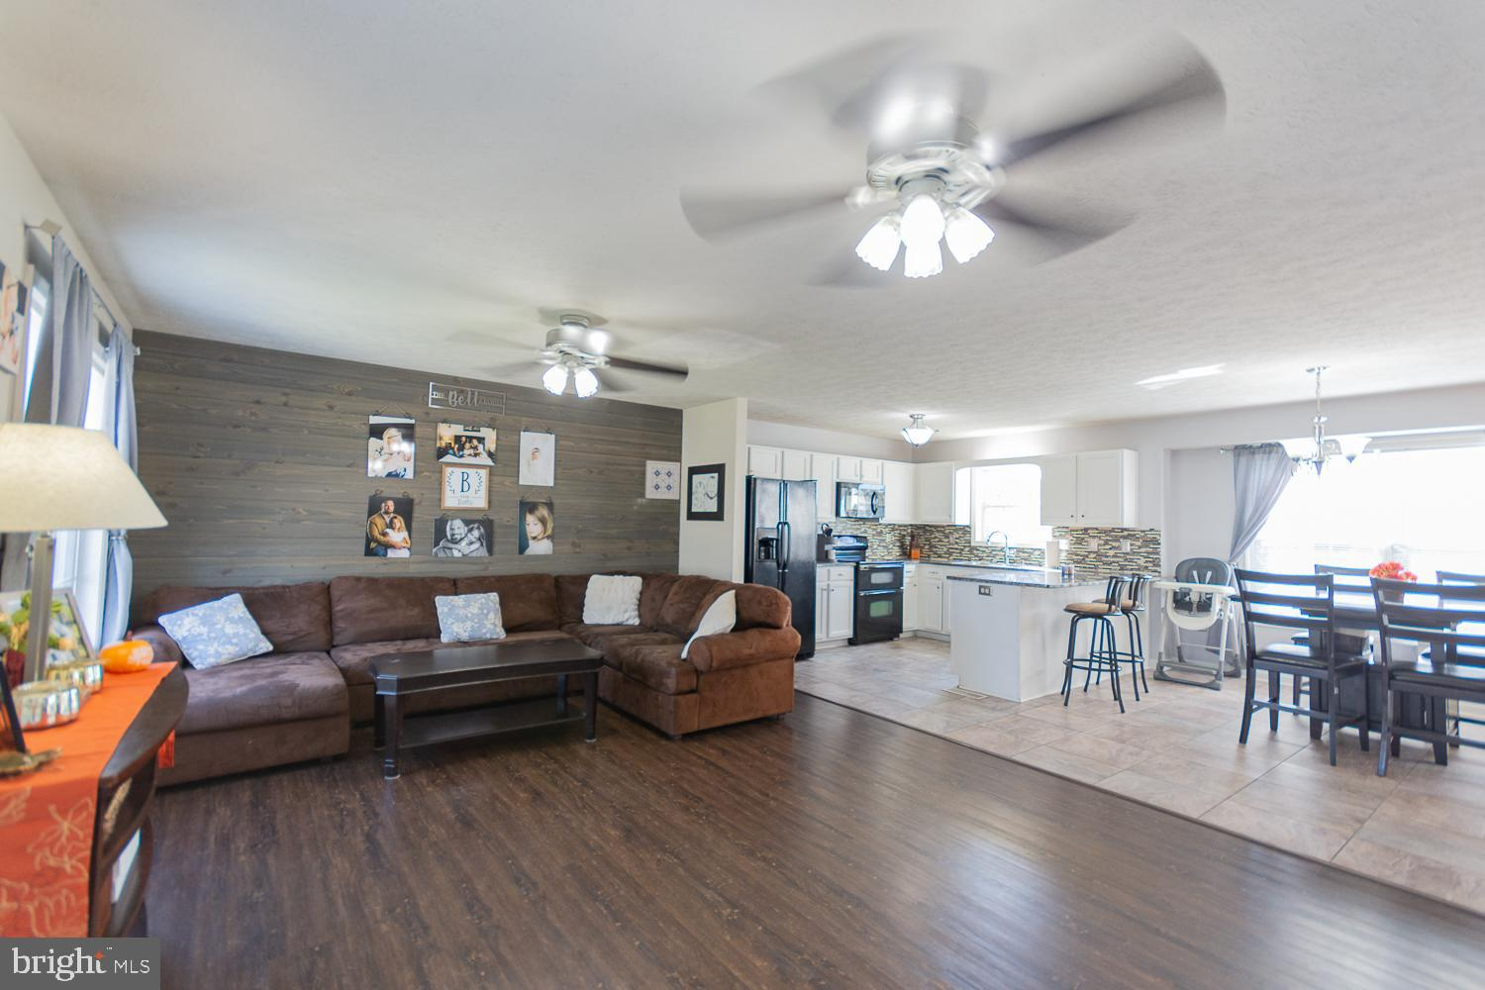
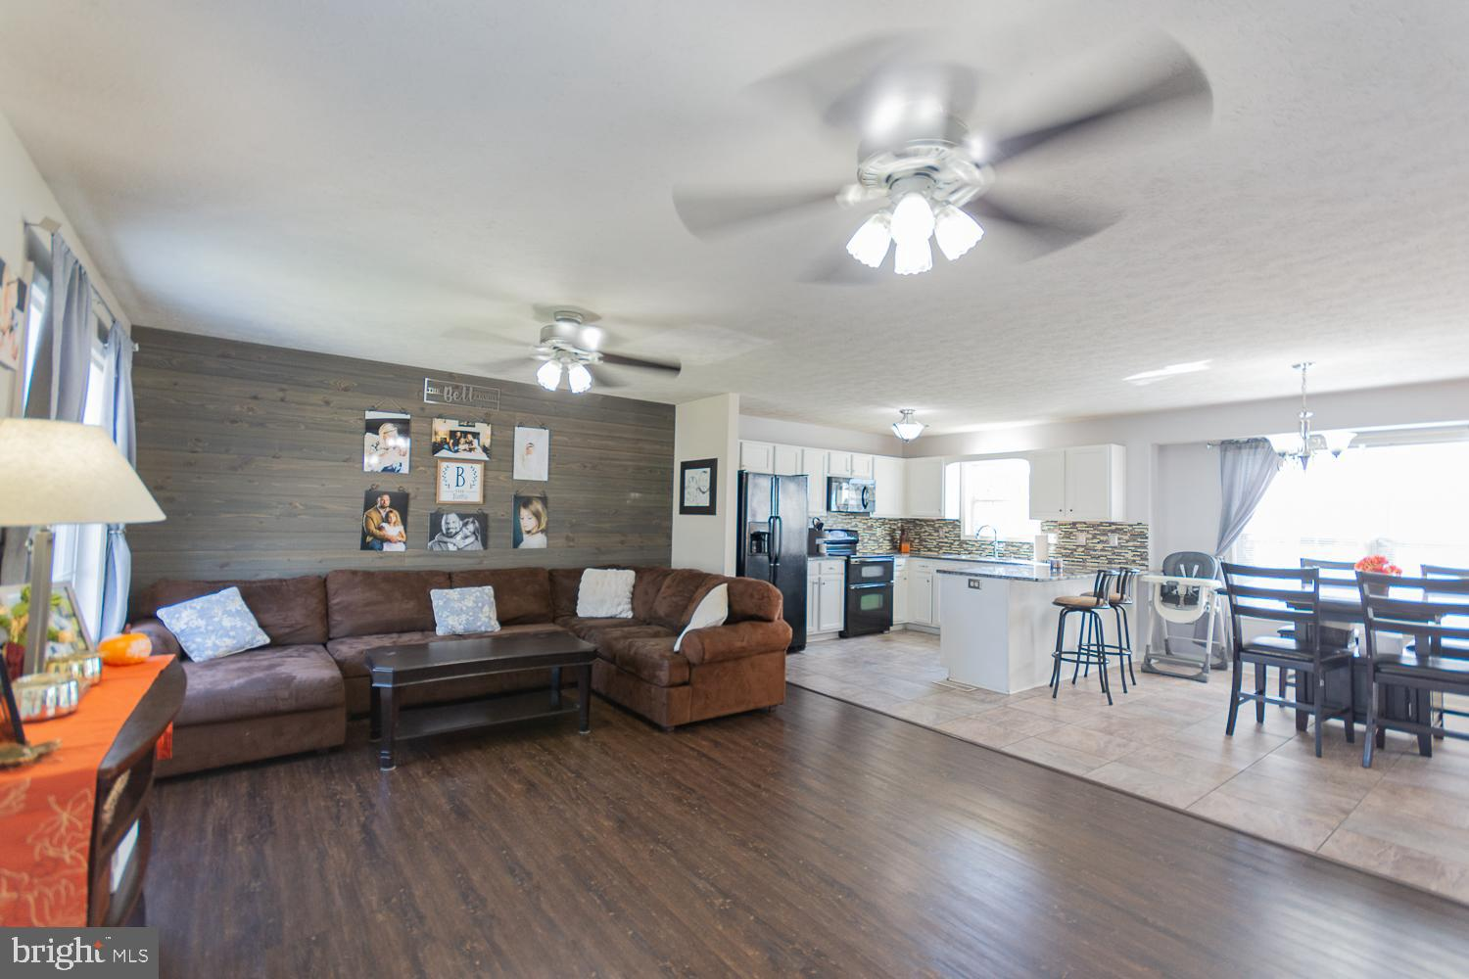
- wall art (662, 481)
